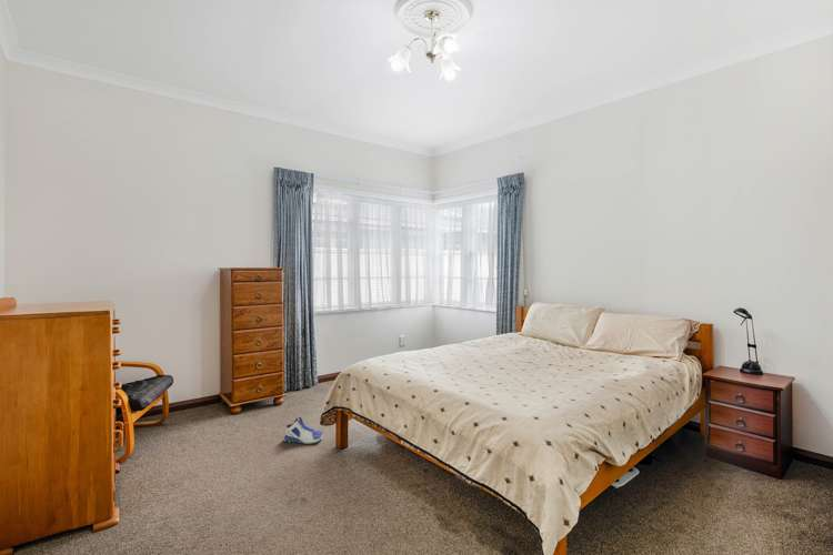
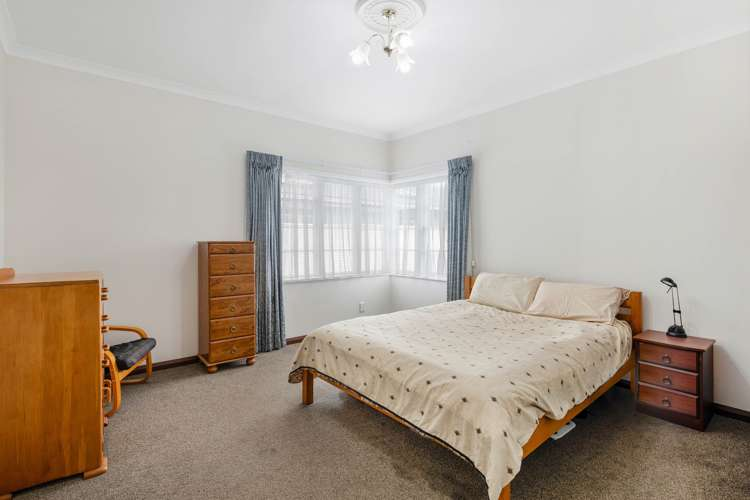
- sneaker (302, 430)
